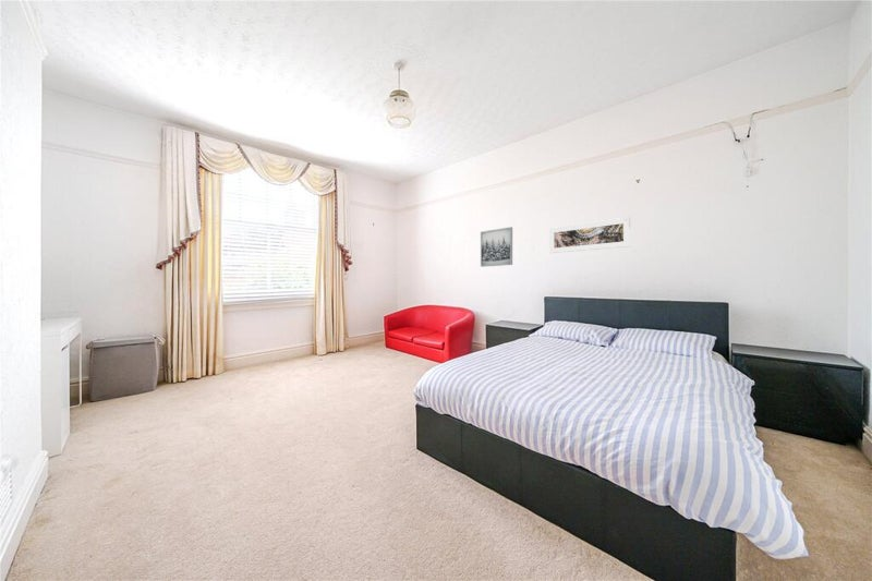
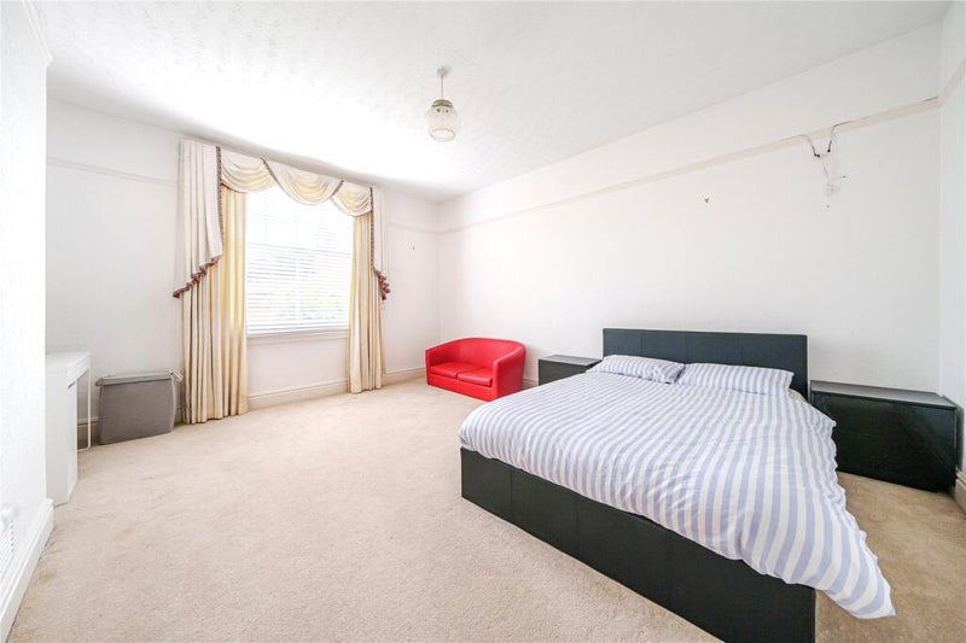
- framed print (586, 237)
- wall art (496, 247)
